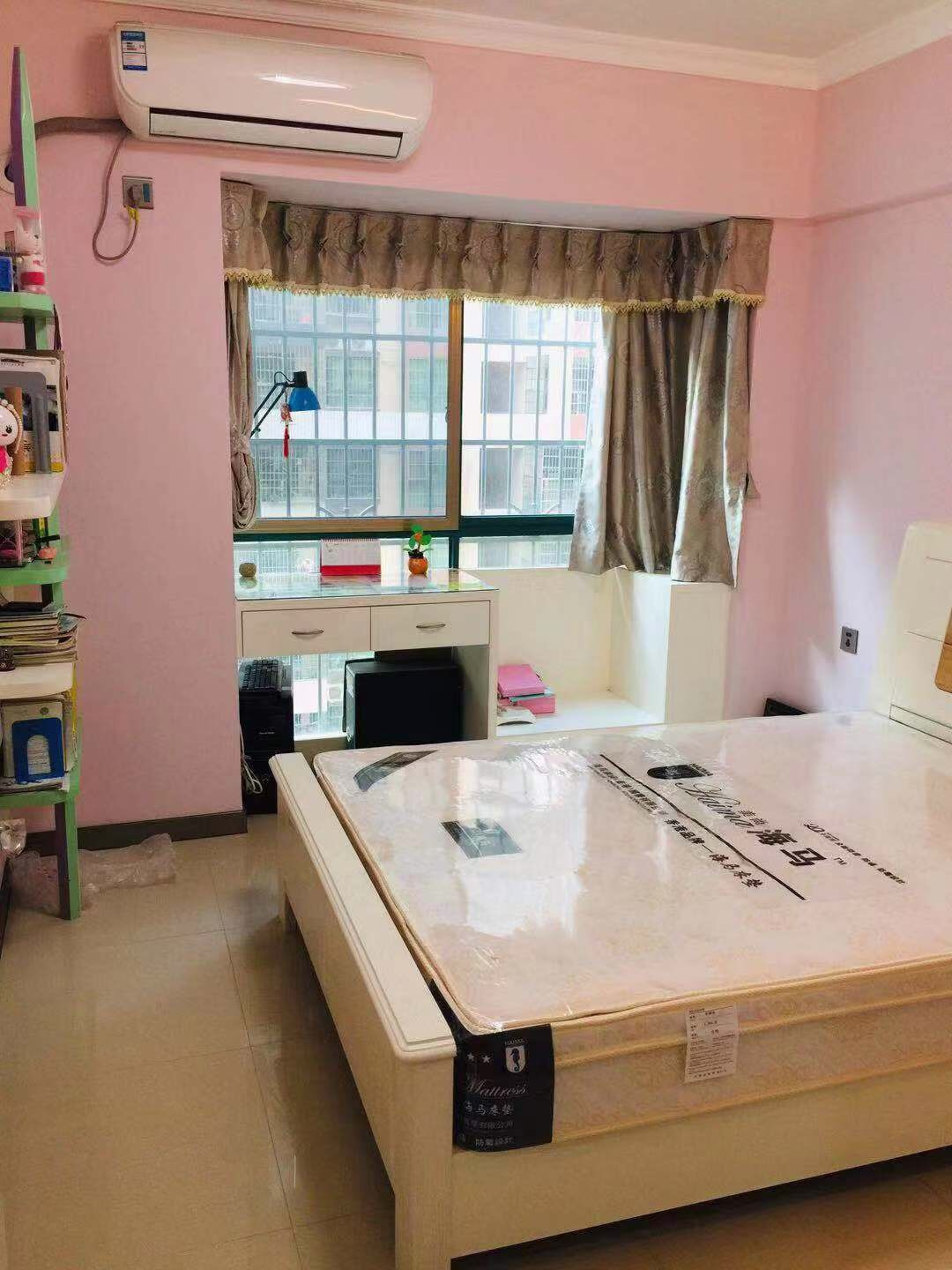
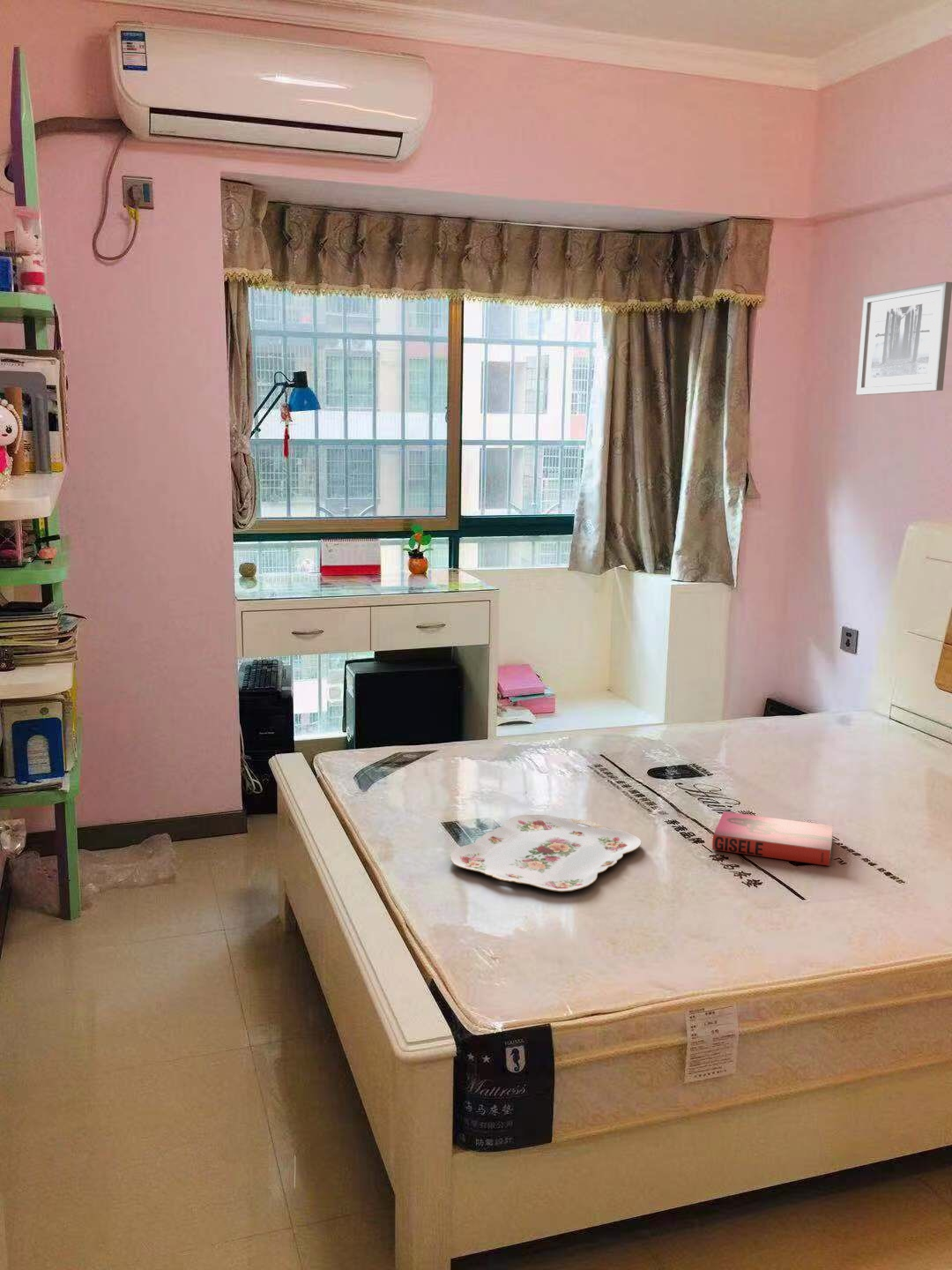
+ hardback book (773, 837)
+ wall art (901, 341)
+ serving tray (547, 851)
